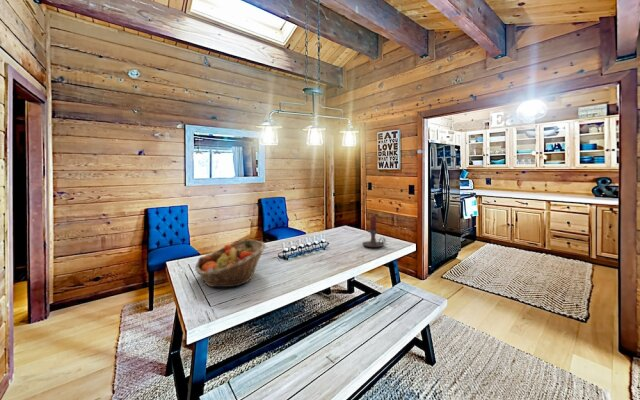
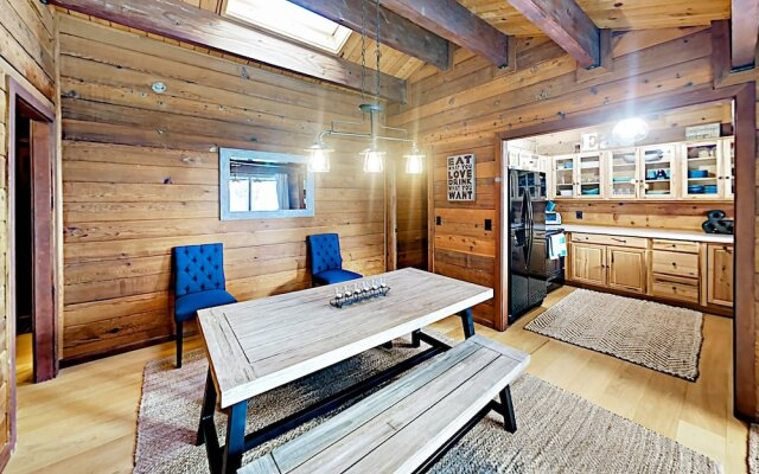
- fruit basket (231, 261)
- candle holder (375, 230)
